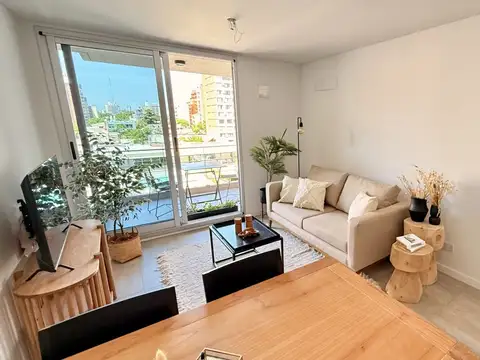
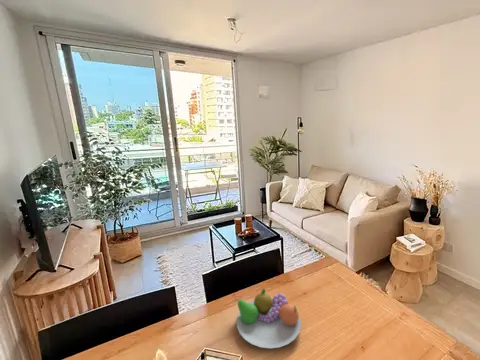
+ fruit bowl (265, 313)
